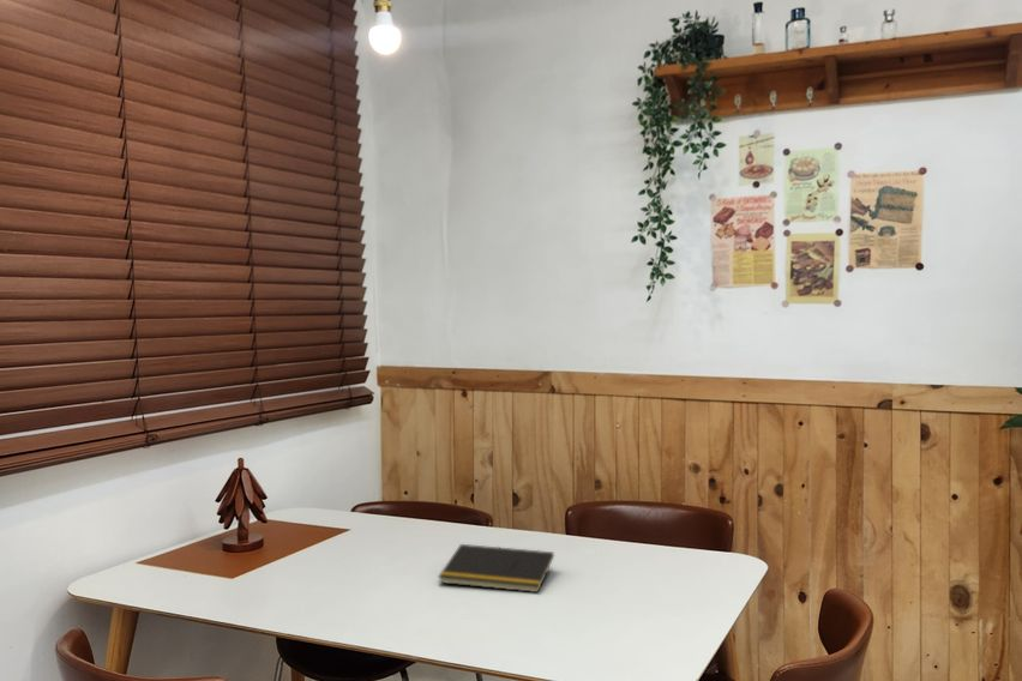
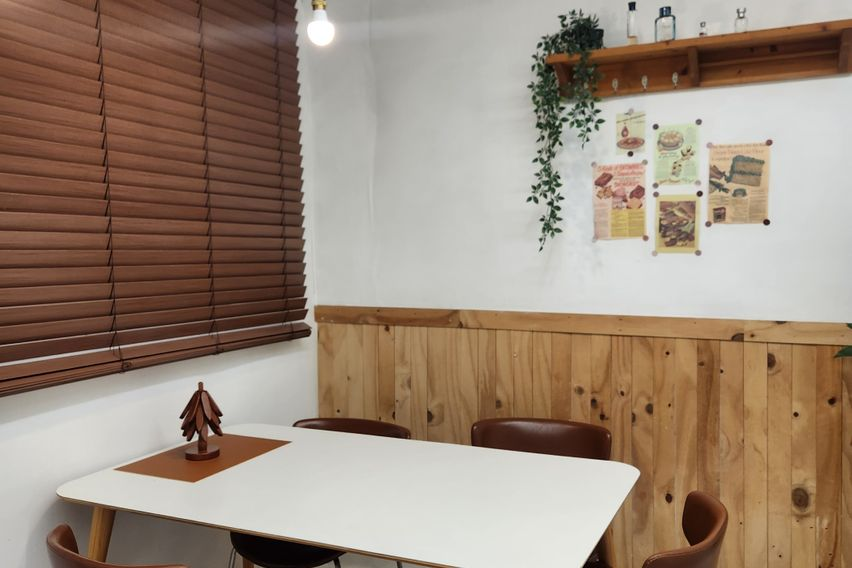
- notepad (497, 566)
